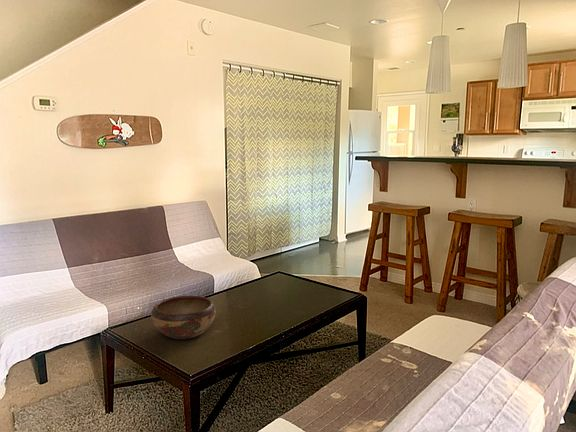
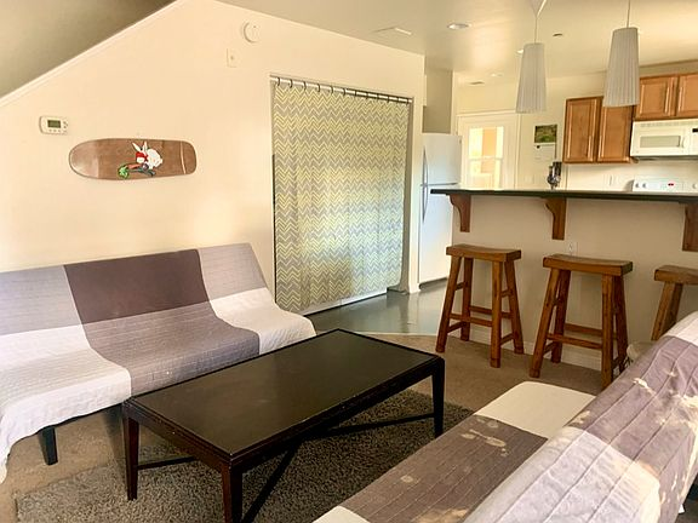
- decorative bowl (184, 318)
